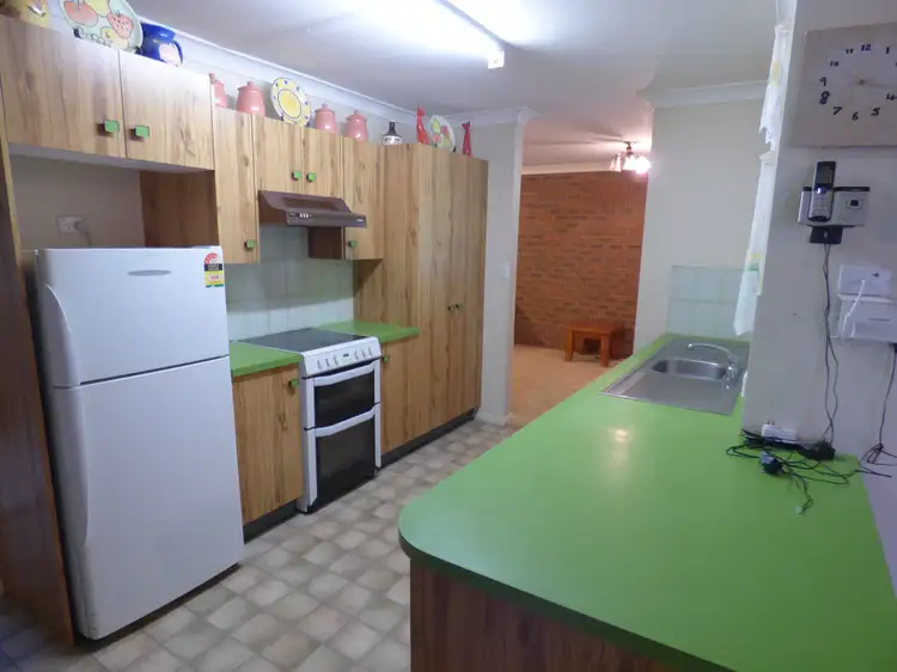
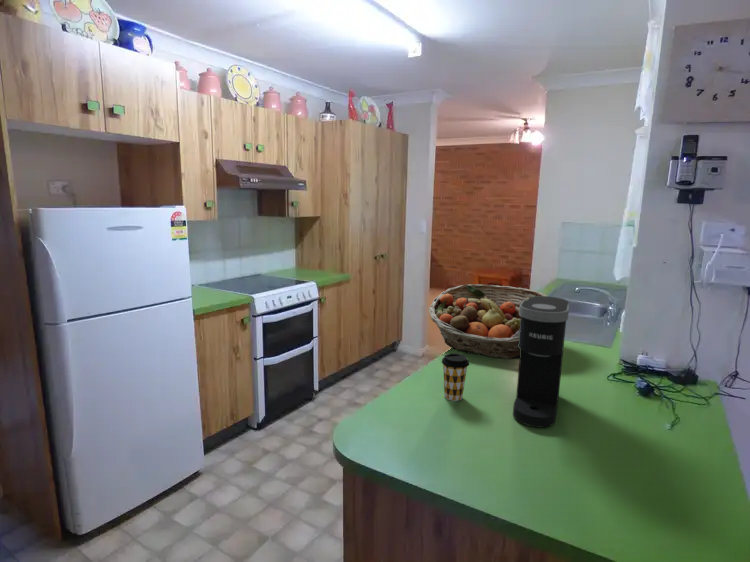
+ coffee cup (454, 377)
+ coffee maker (541, 355)
+ fruit basket (491, 318)
